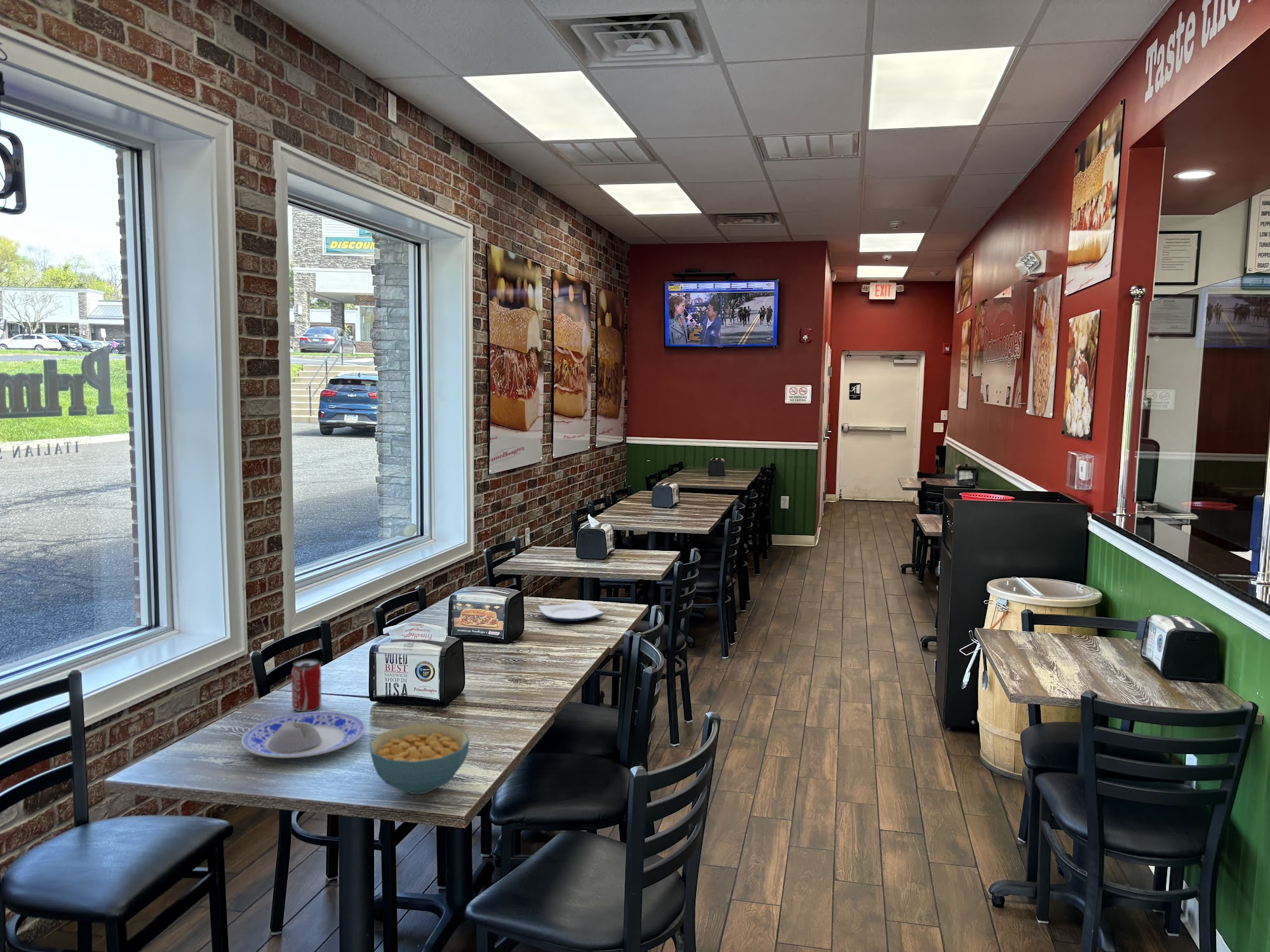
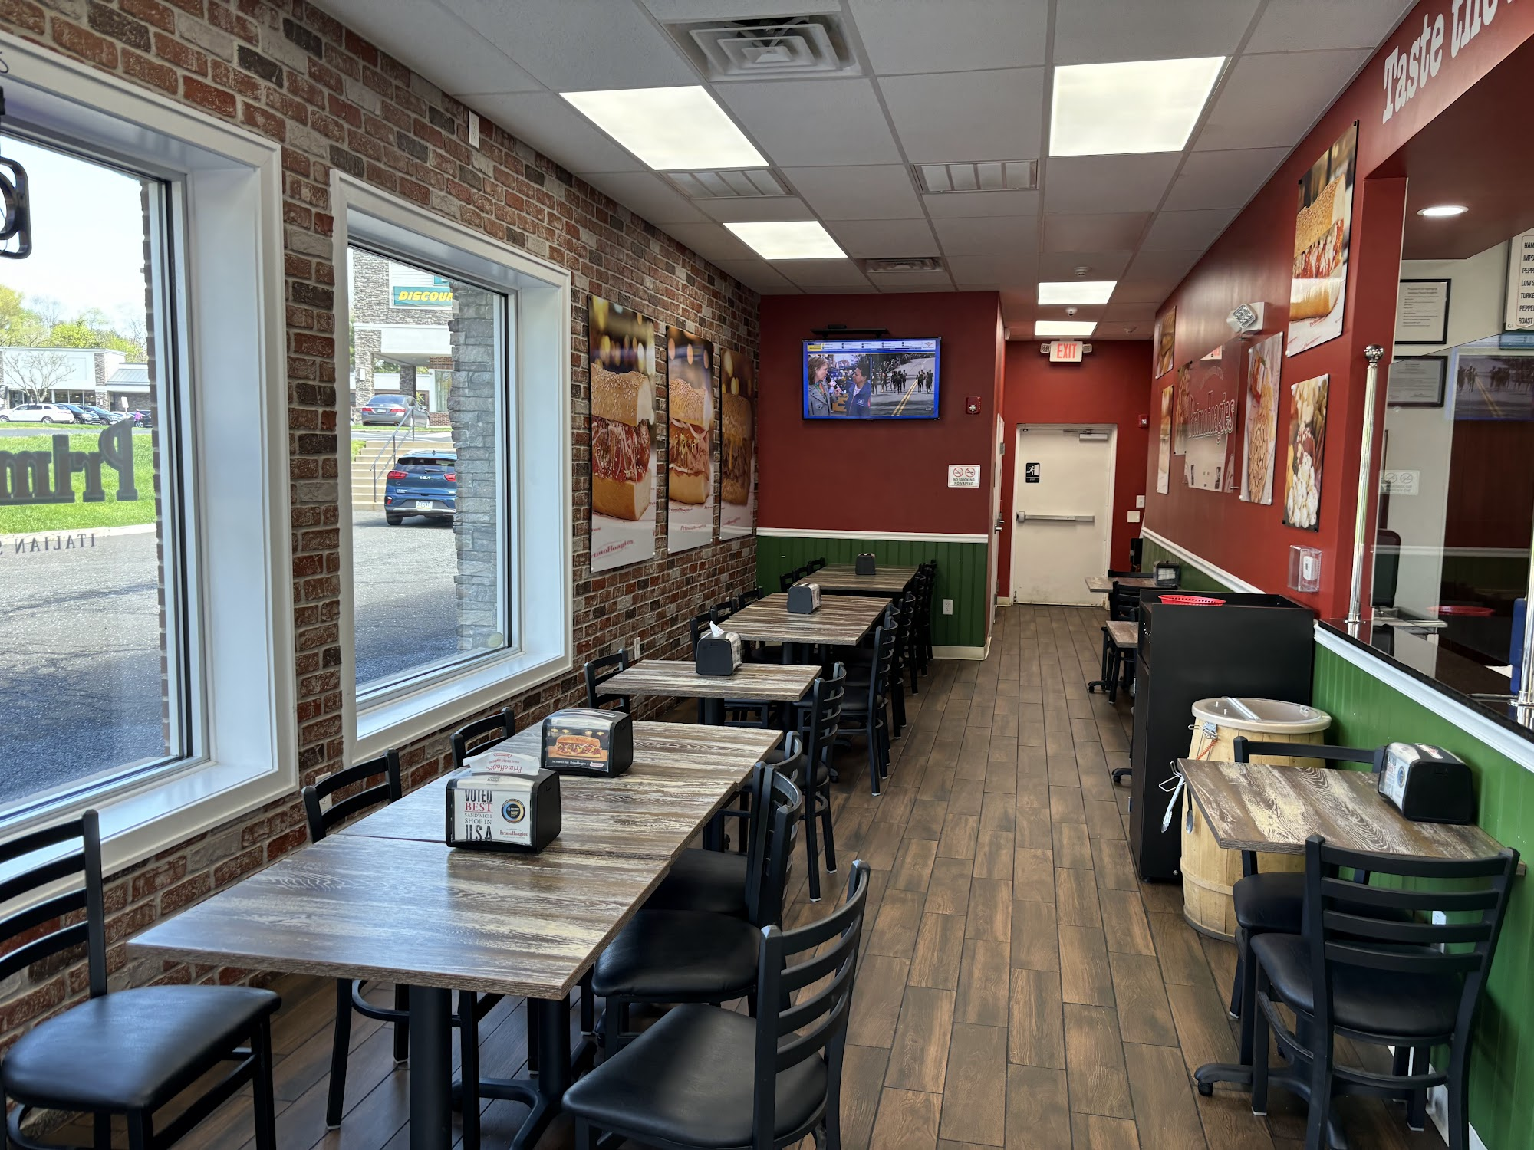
- plate (305, 732)
- cereal bowl (420, 764)
- plate (570, 612)
- beverage can (306, 685)
